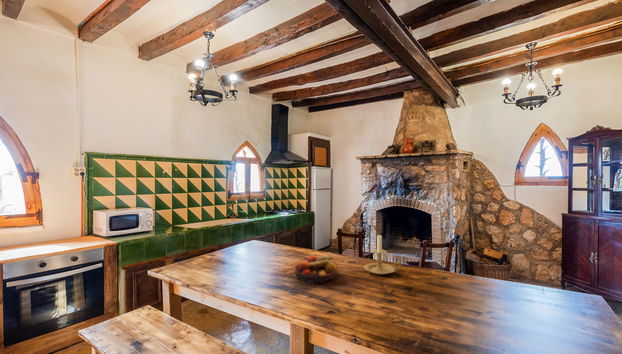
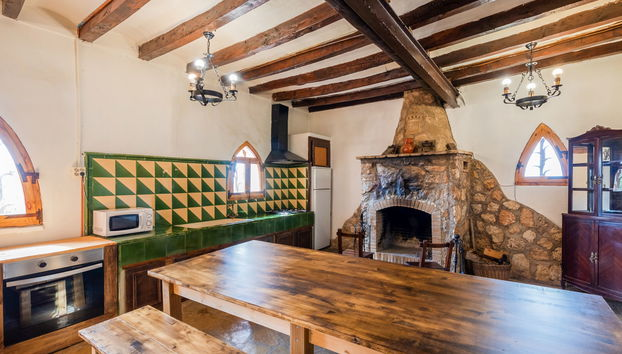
- fruit bowl (316, 265)
- candle holder (379, 253)
